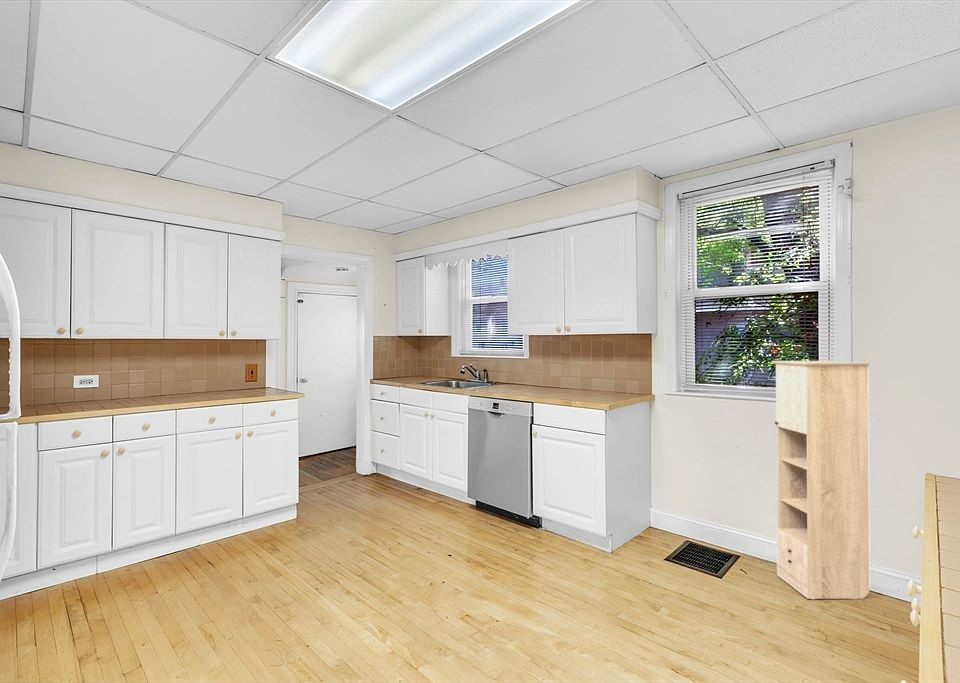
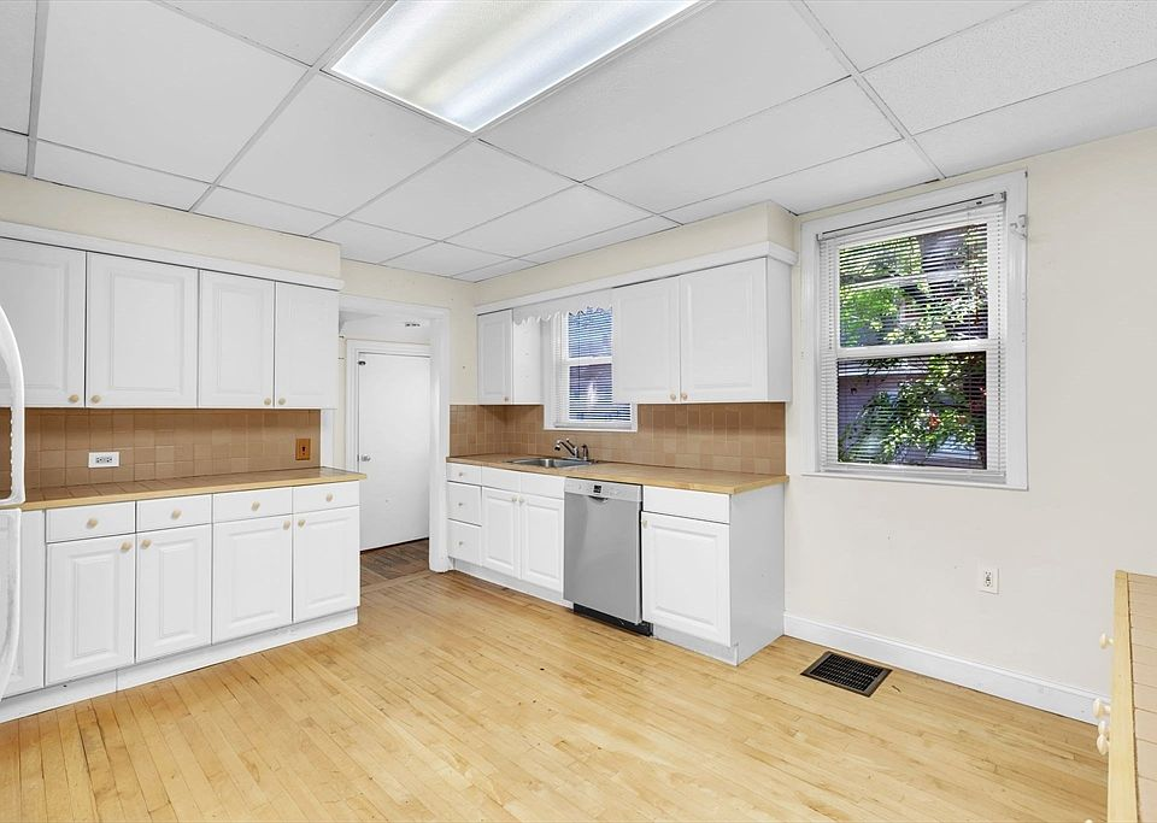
- storage cabinet (819, 474)
